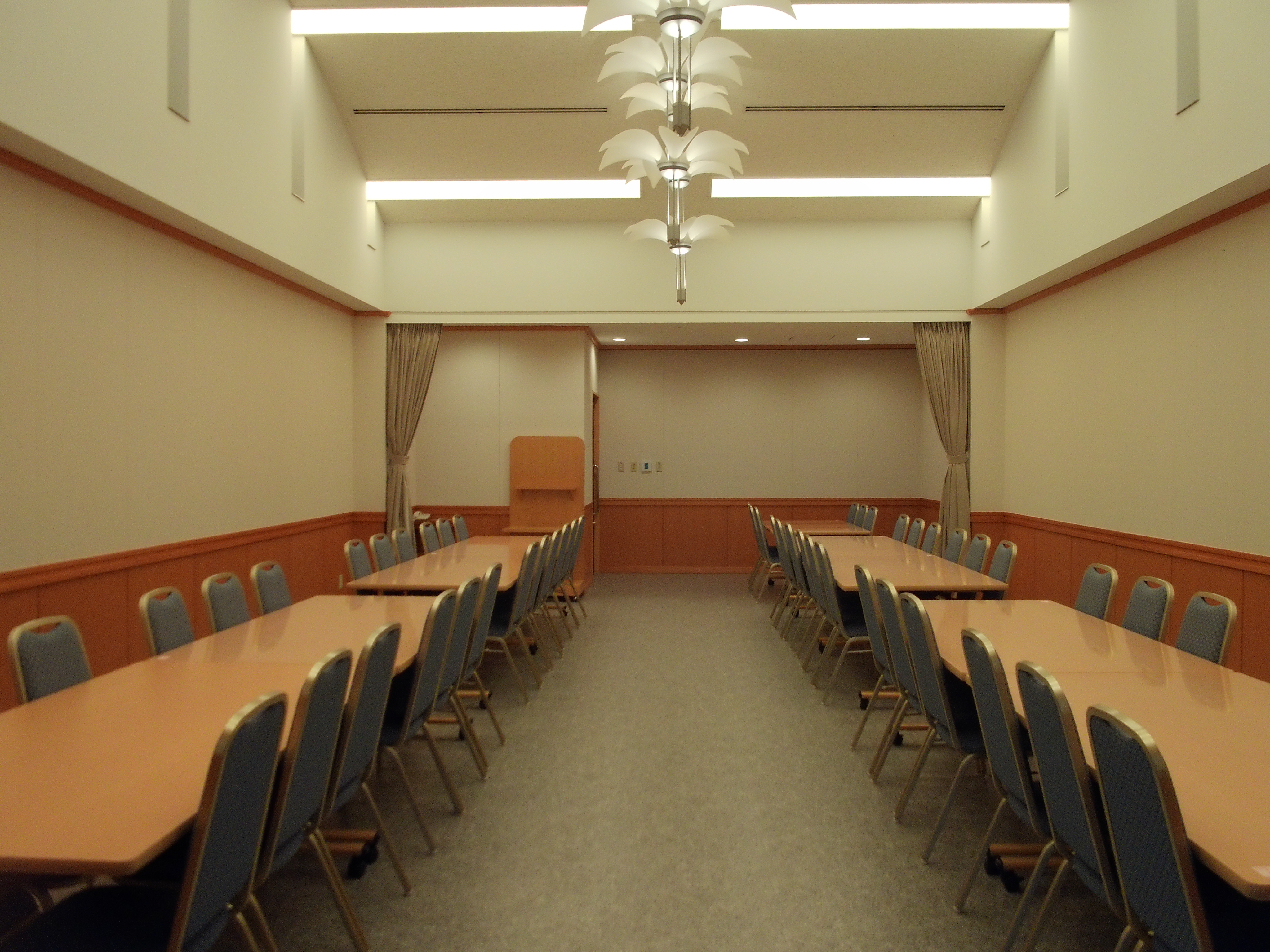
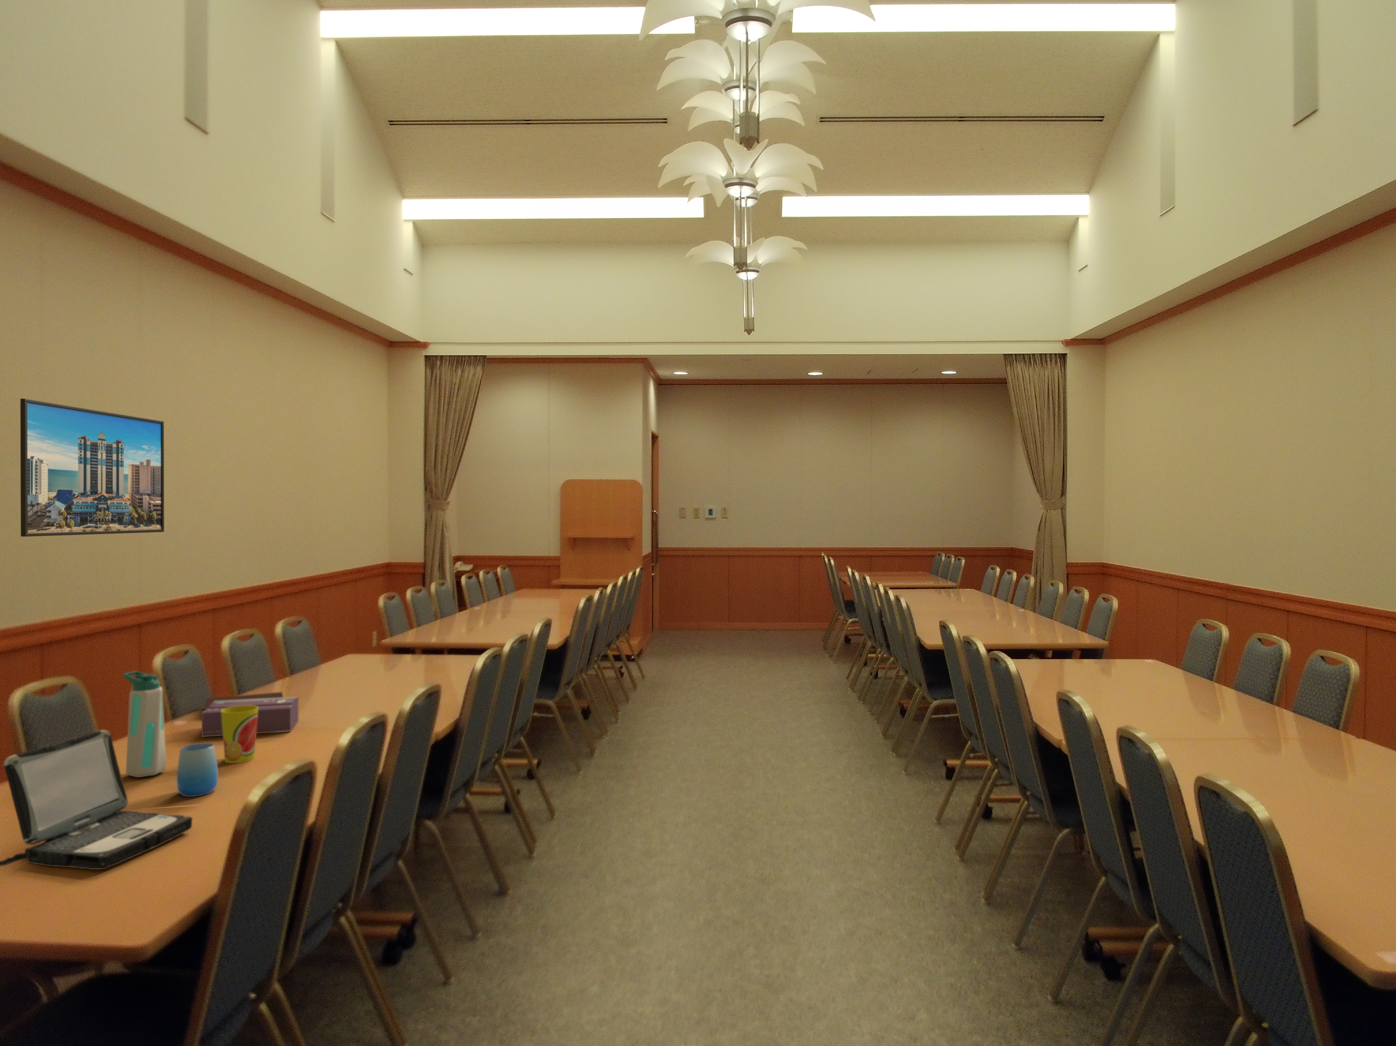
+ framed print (100, 472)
+ notebook (245, 699)
+ laptop (99, 795)
+ tissue box (257, 716)
+ cup (240, 734)
+ cup (198, 769)
+ water bottle (144, 723)
